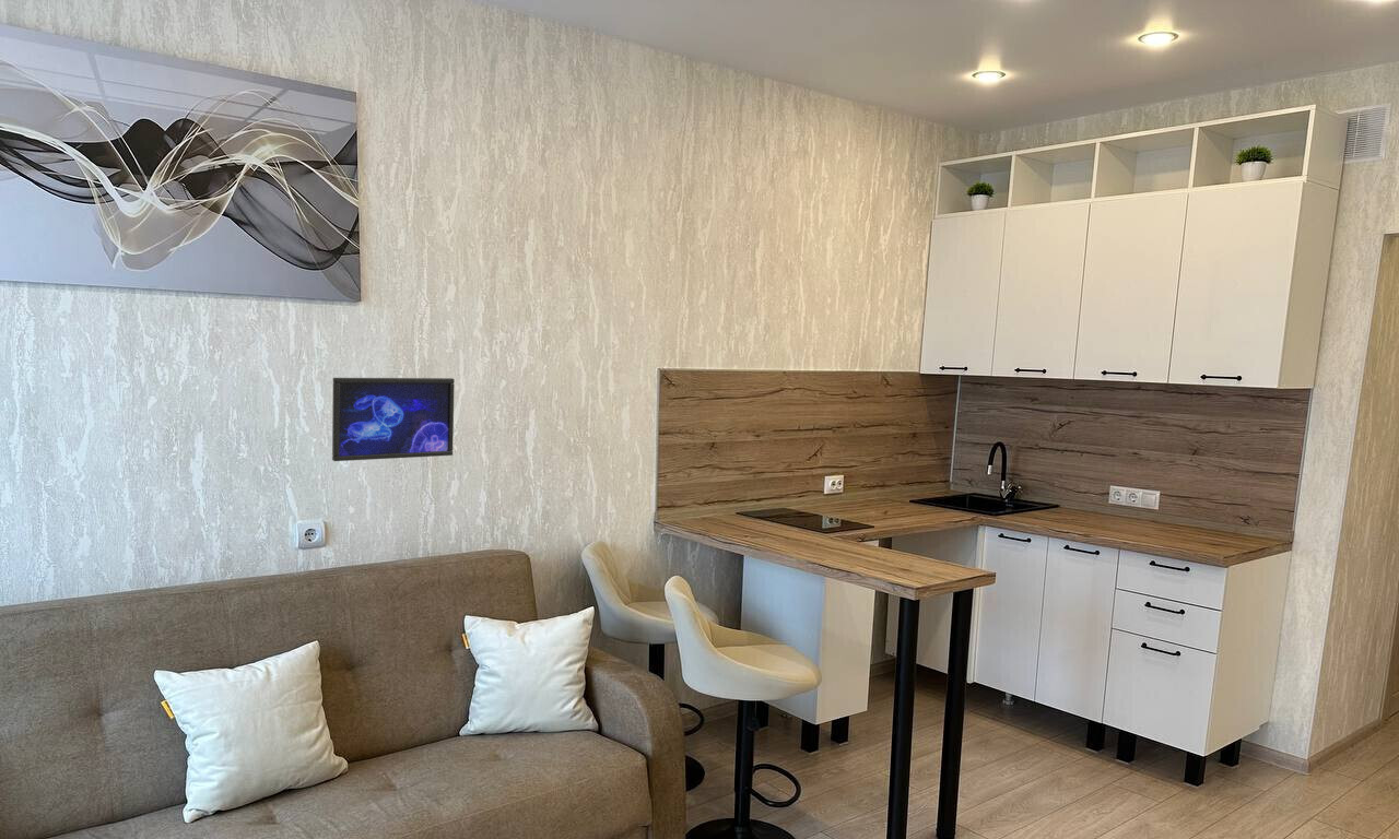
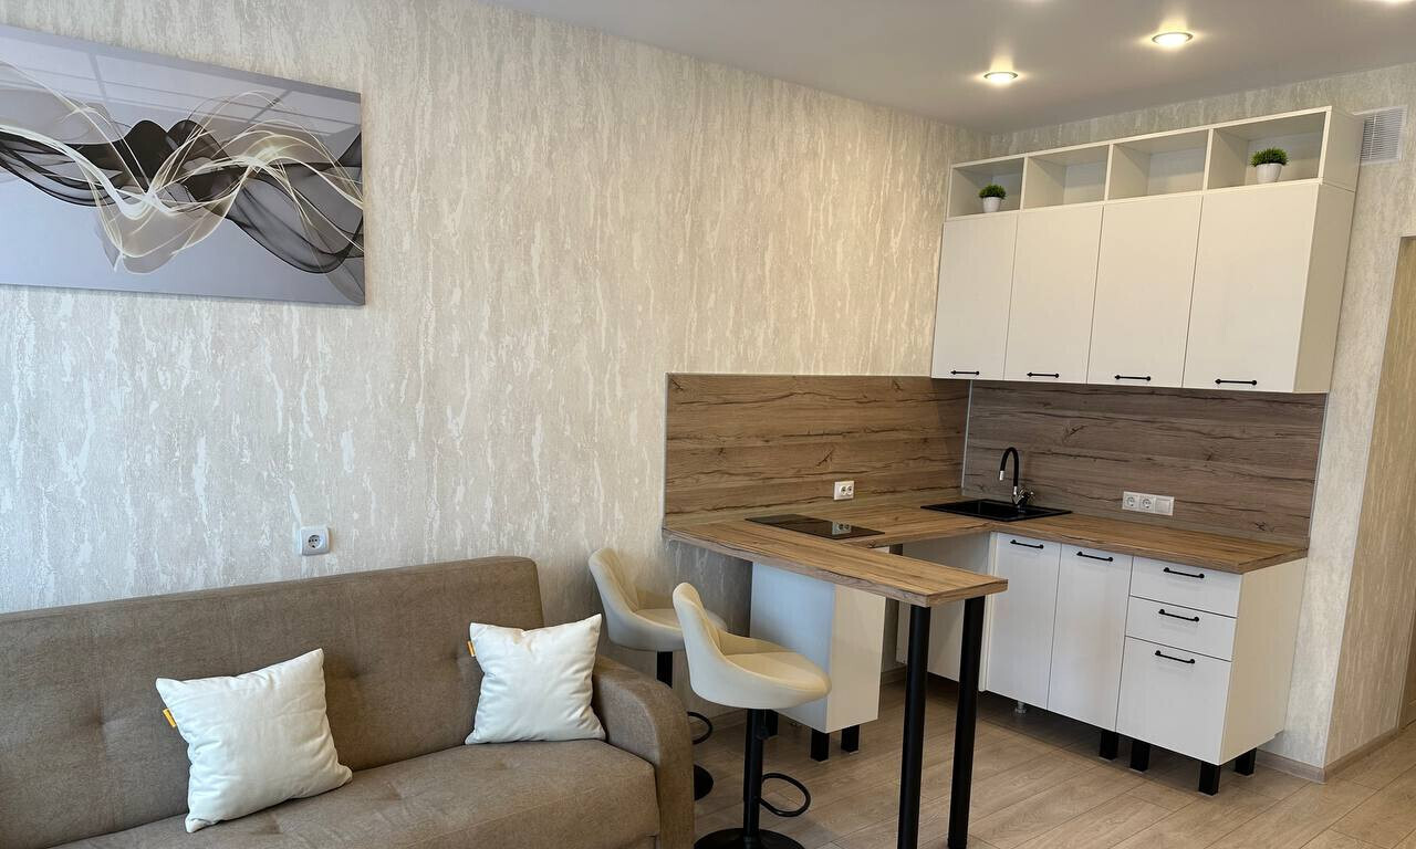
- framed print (395, 417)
